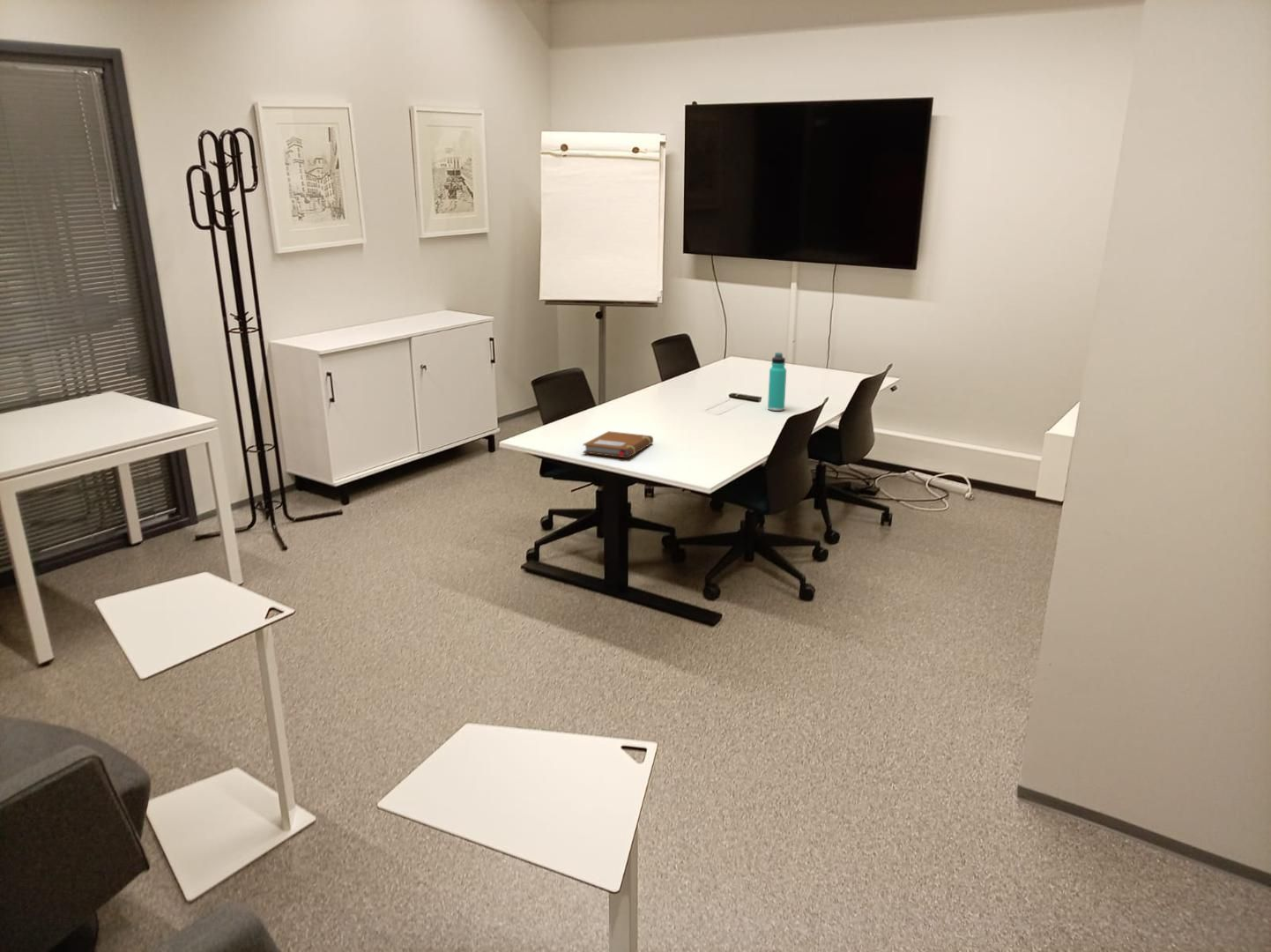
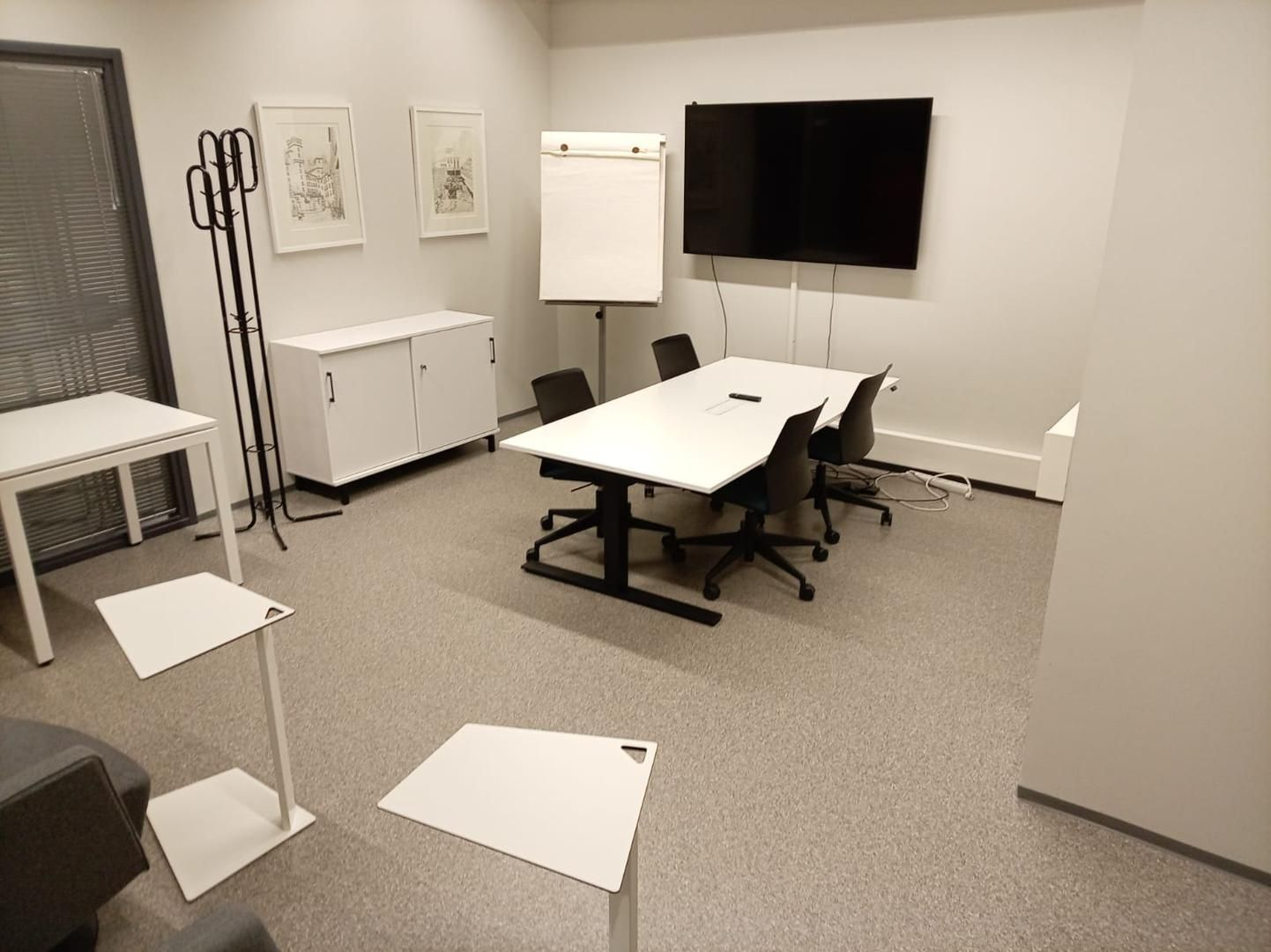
- notebook (618, 444)
- thermos bottle (777, 381)
